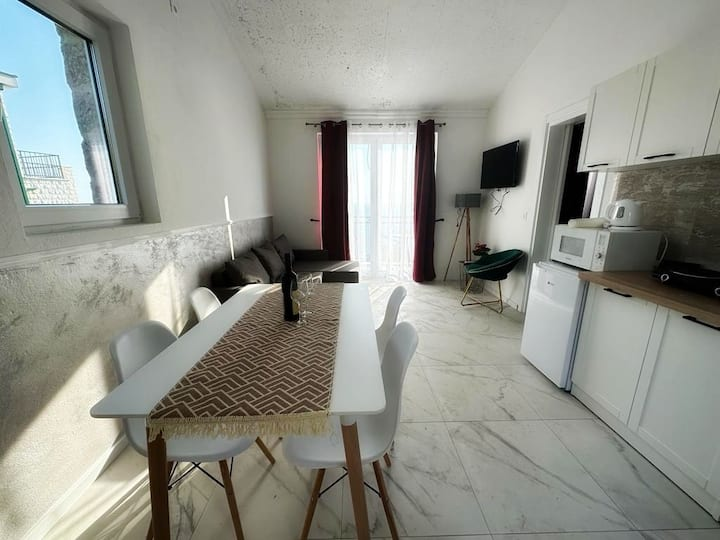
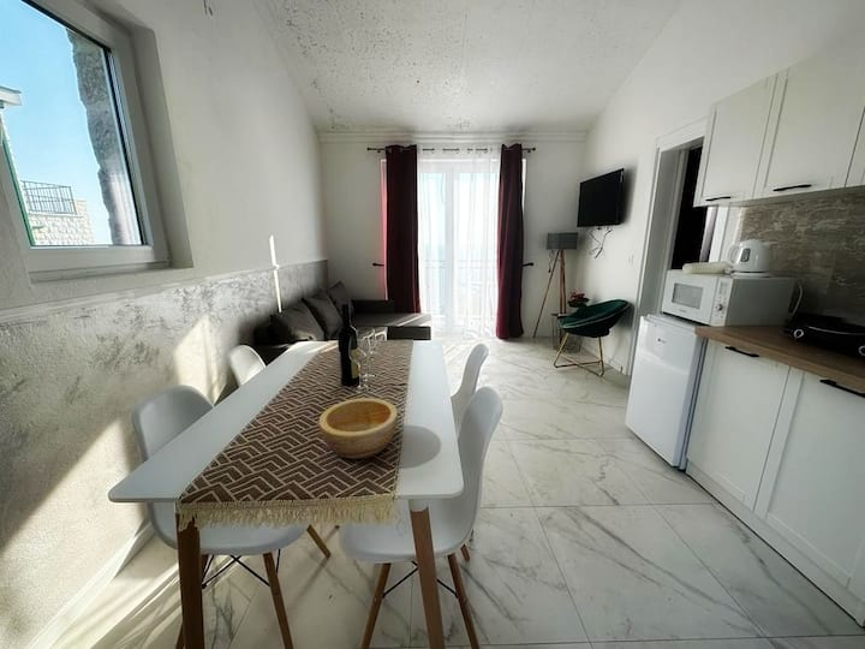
+ bowl (359, 429)
